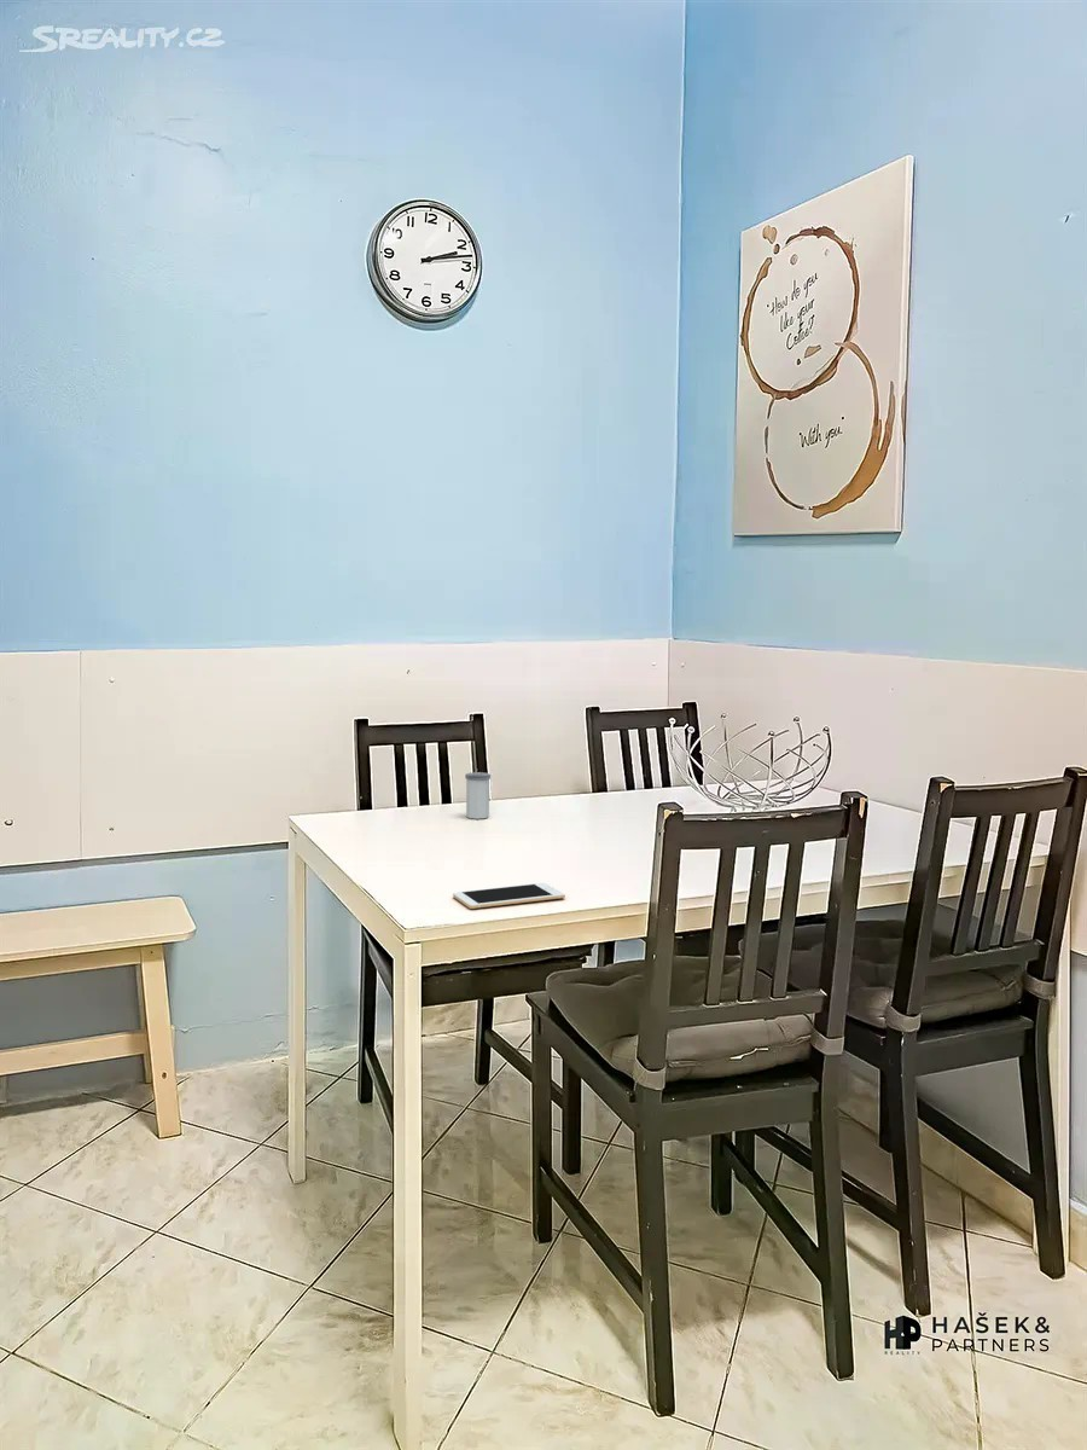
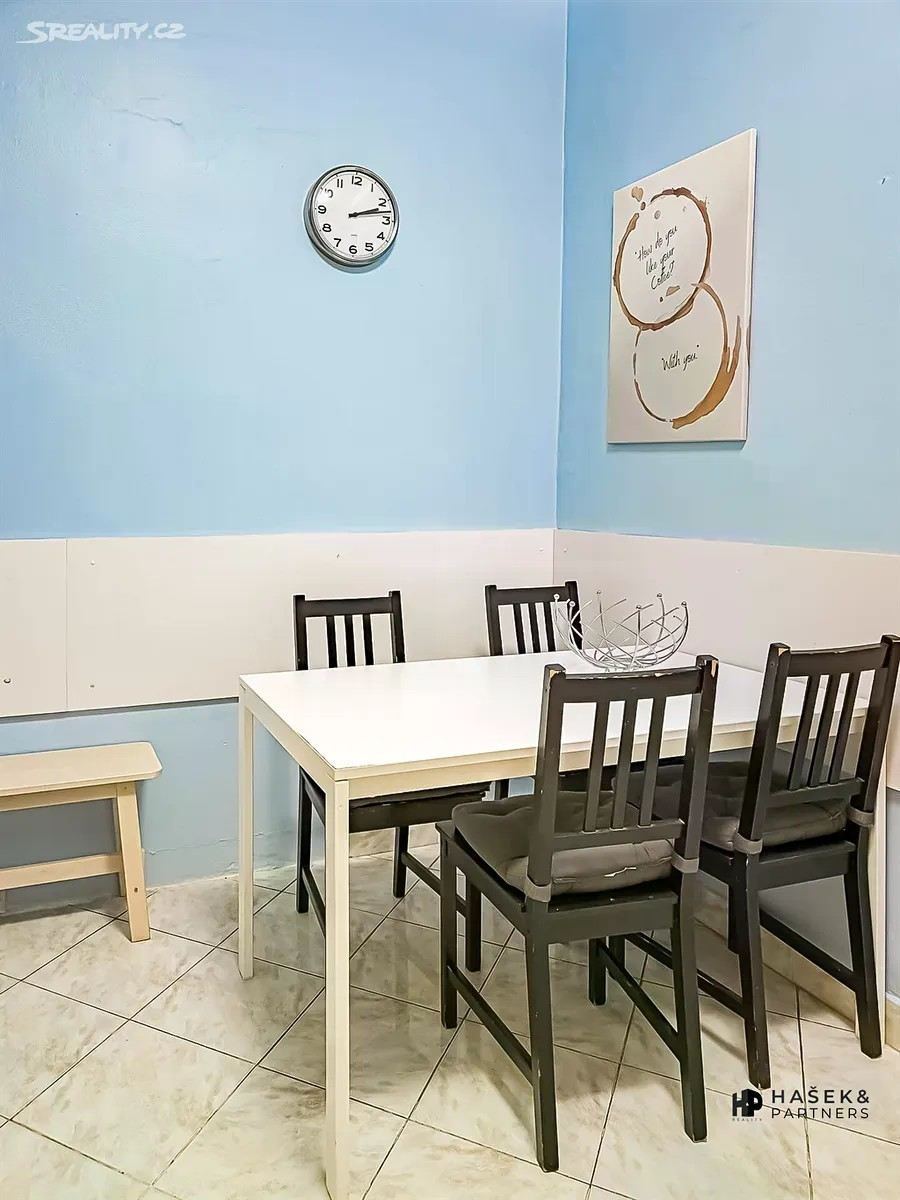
- salt shaker (477, 795)
- cell phone (508, 894)
